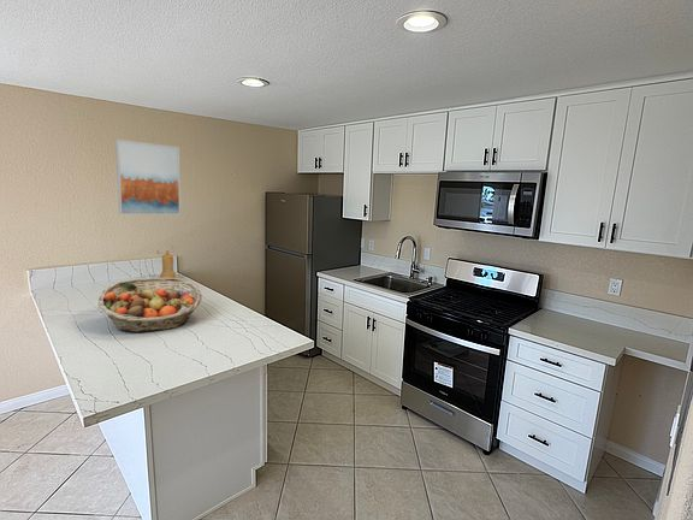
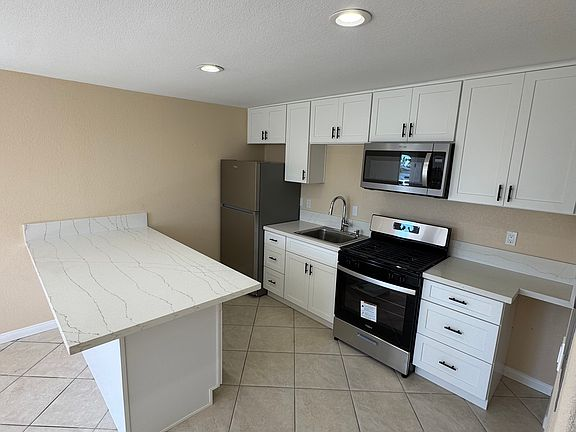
- pepper mill (166, 265)
- wall art (149, 179)
- fruit basket (152, 303)
